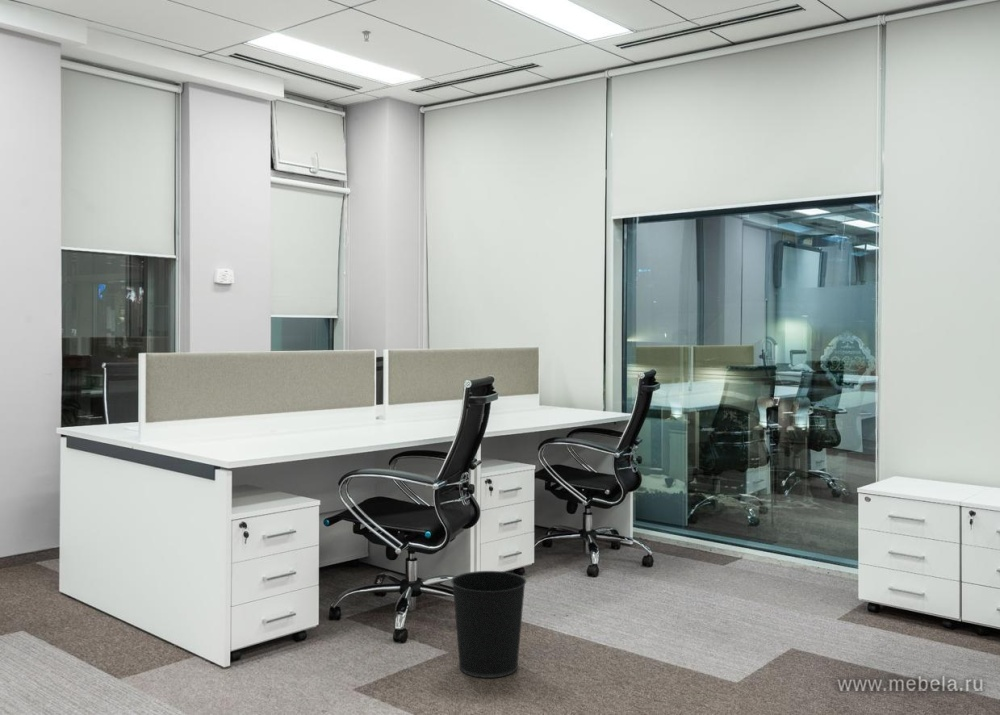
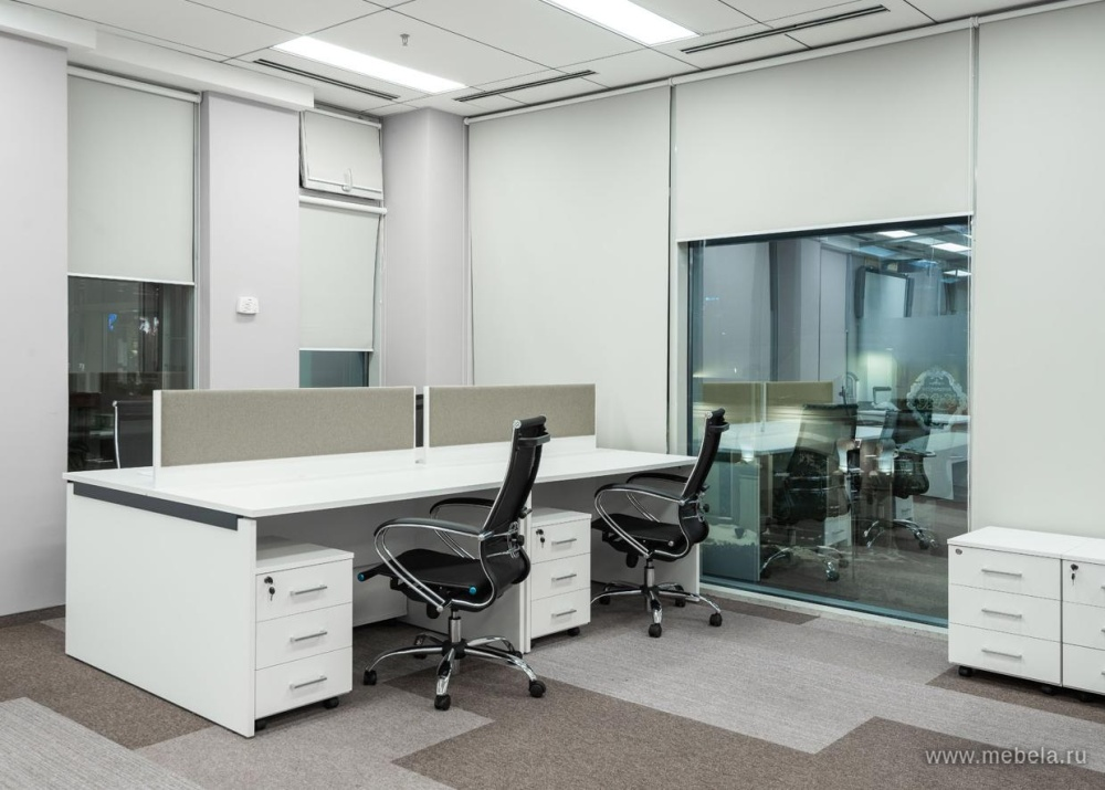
- wastebasket (488, 623)
